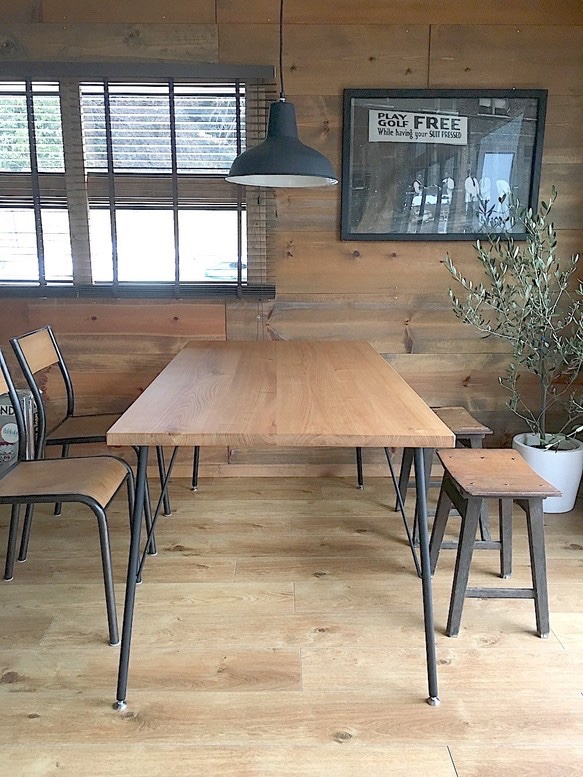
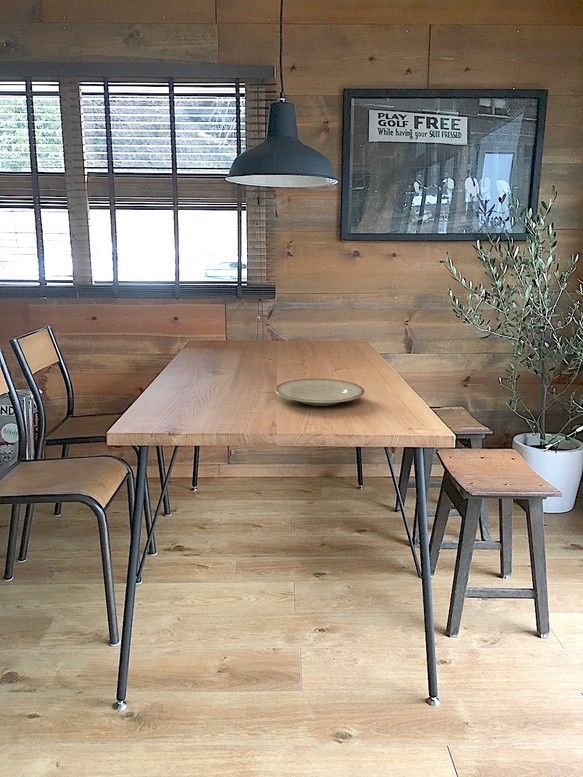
+ plate (319, 394)
